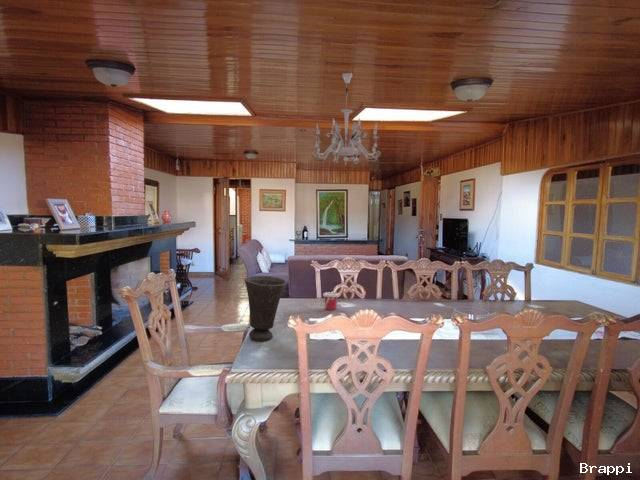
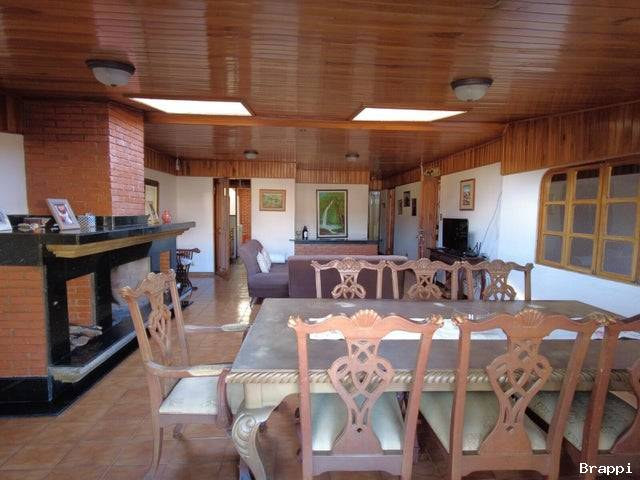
- cup (330, 301)
- chandelier (346, 120)
- vase (265, 308)
